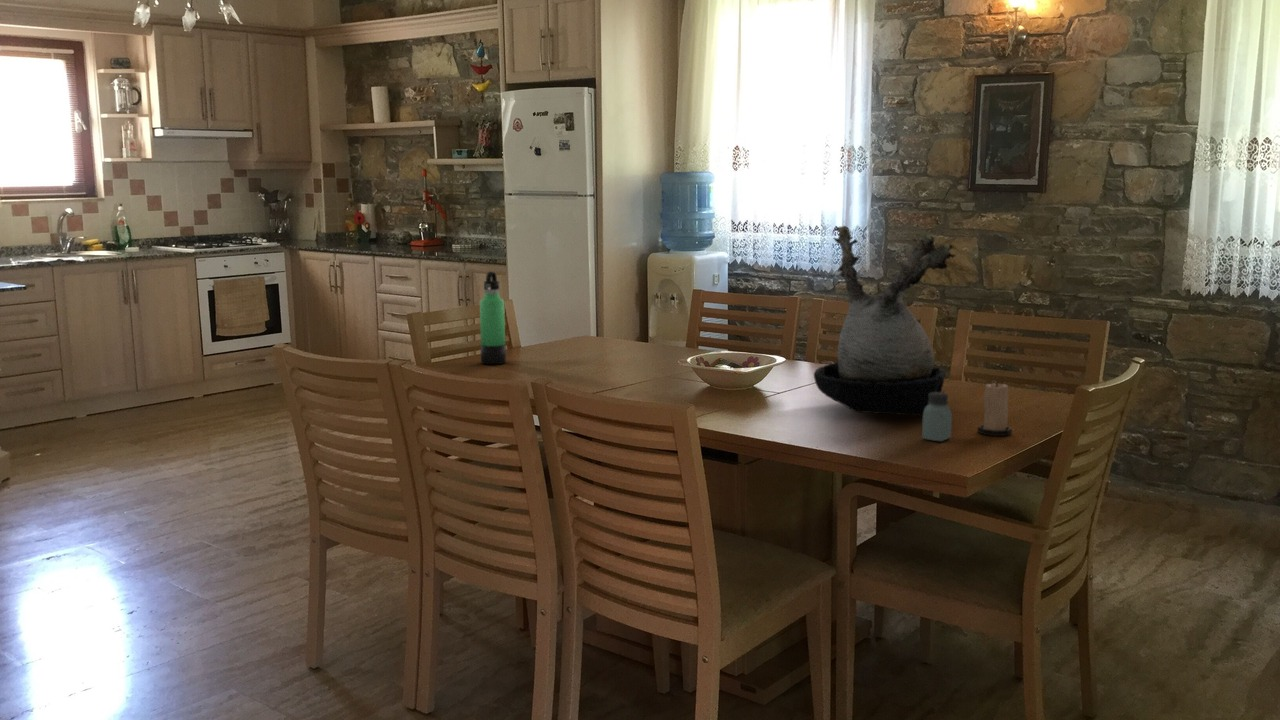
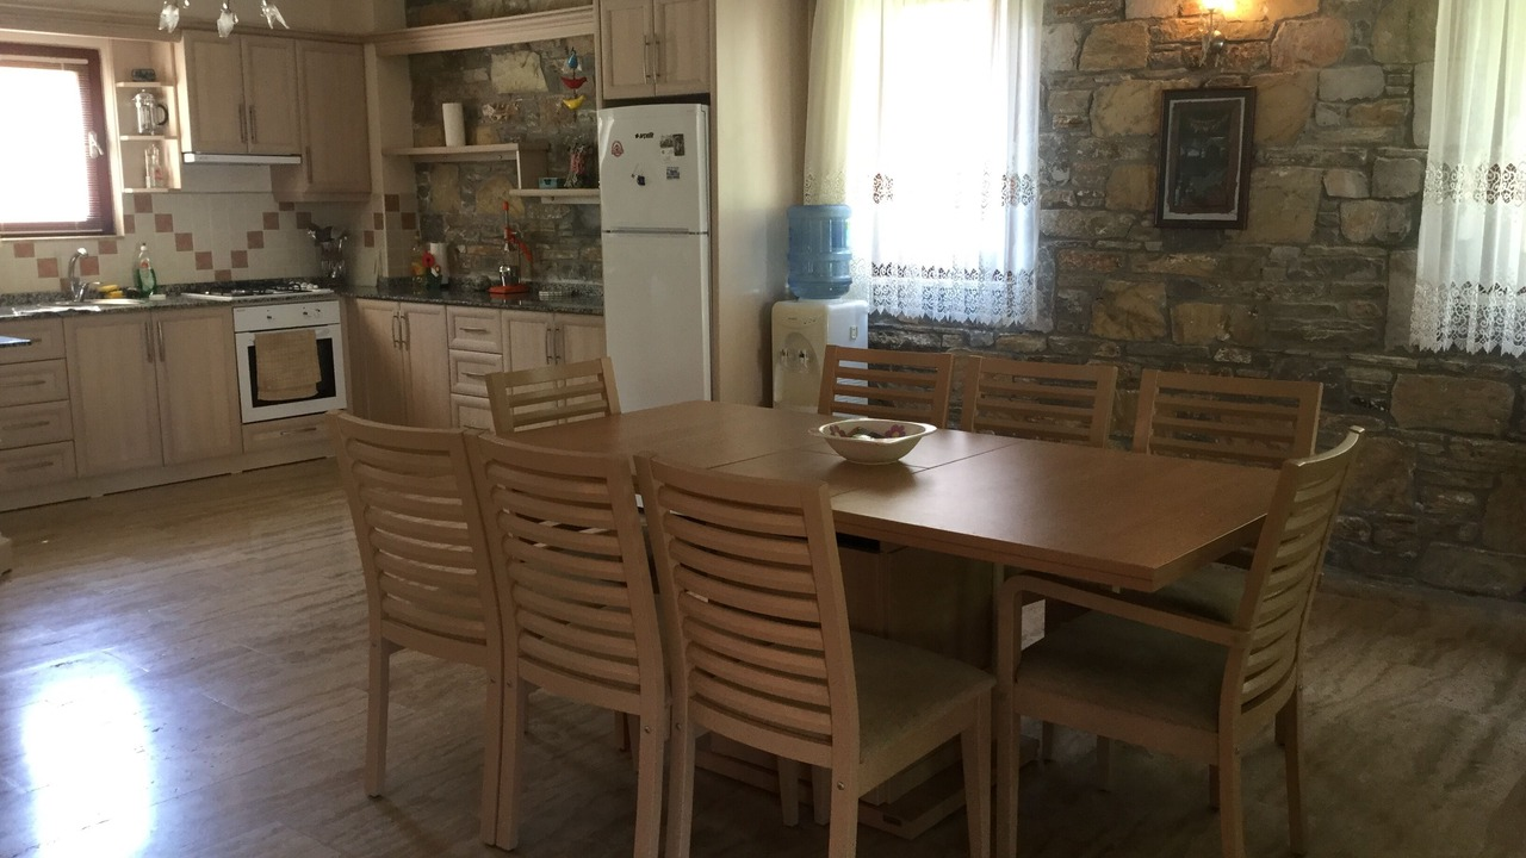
- saltshaker (937, 416)
- plant (889, 319)
- candle (995, 406)
- thermos bottle (492, 317)
